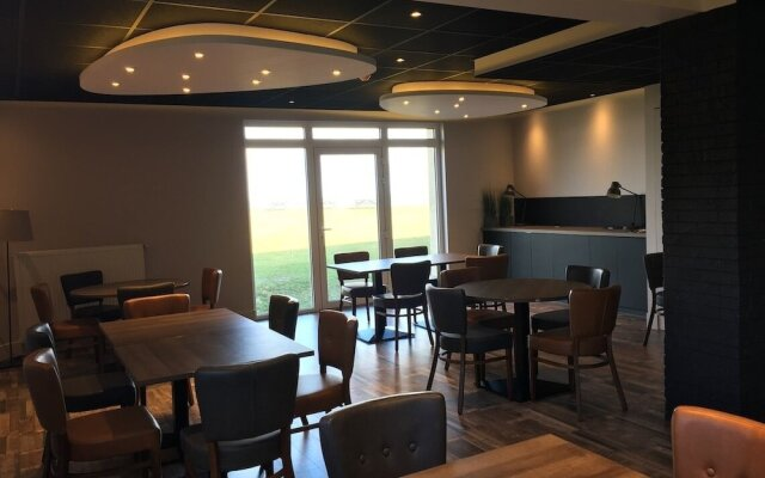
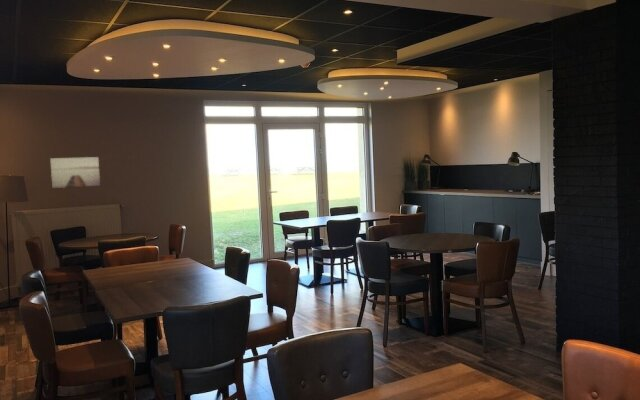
+ wall art (75, 172)
